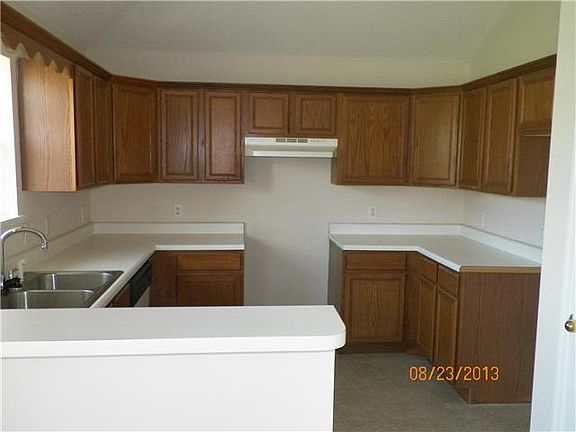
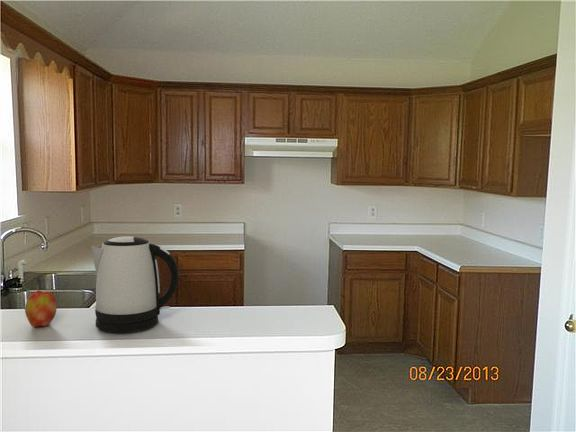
+ kettle (135, 280)
+ apple (40, 305)
